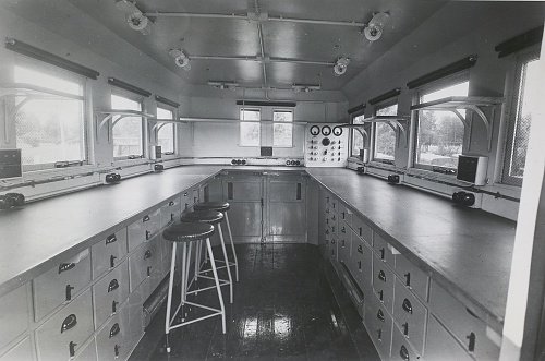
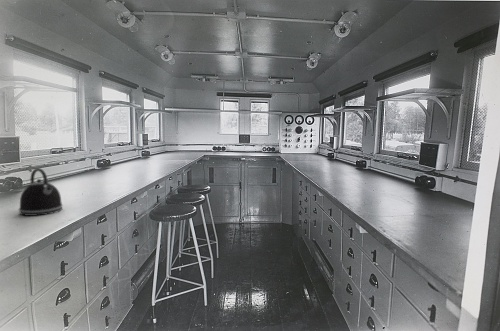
+ kettle (40, 189)
